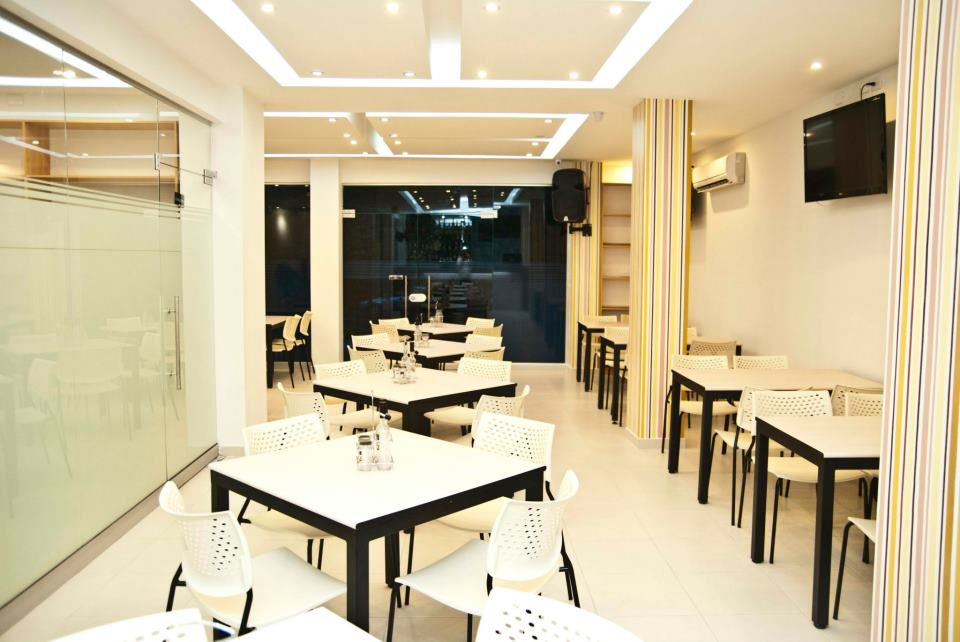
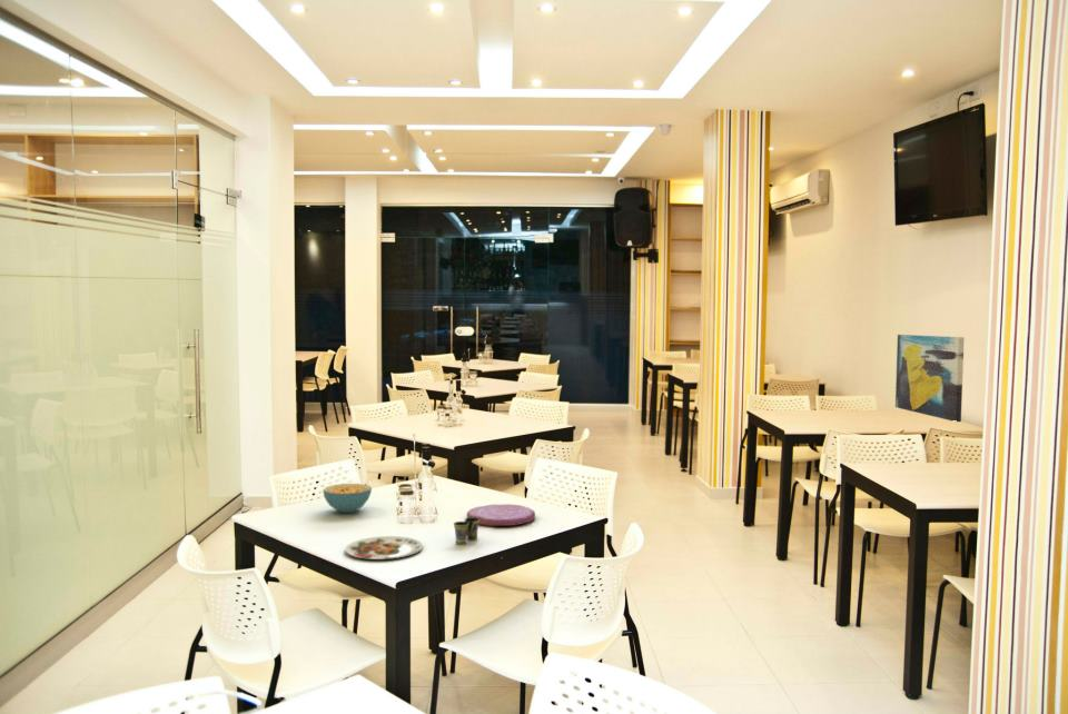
+ cereal bowl (347, 499)
+ plate (384, 548)
+ wall art (927, 375)
+ plate (501, 514)
+ cup (466, 530)
